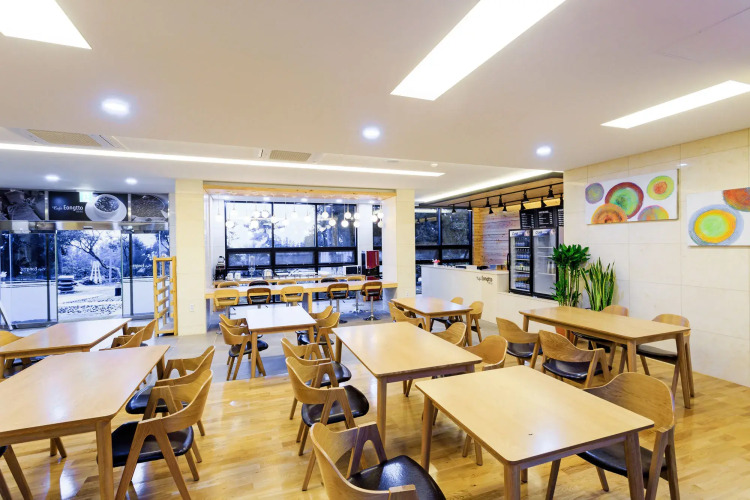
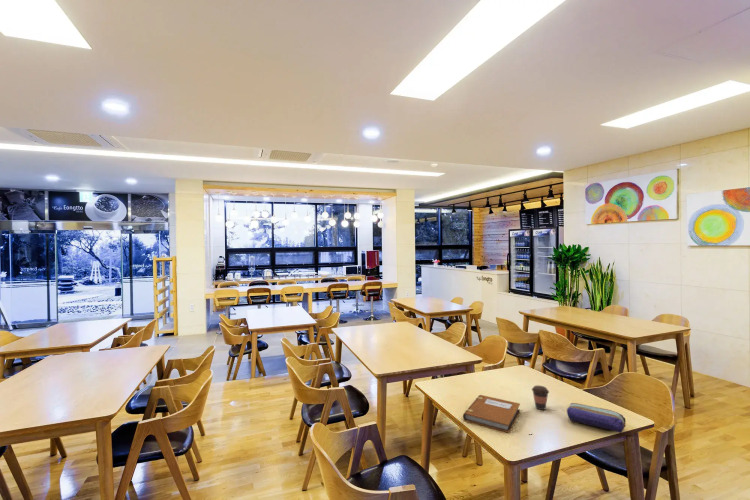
+ notebook (492, 411)
+ coffee cup (540, 397)
+ pencil case (595, 417)
